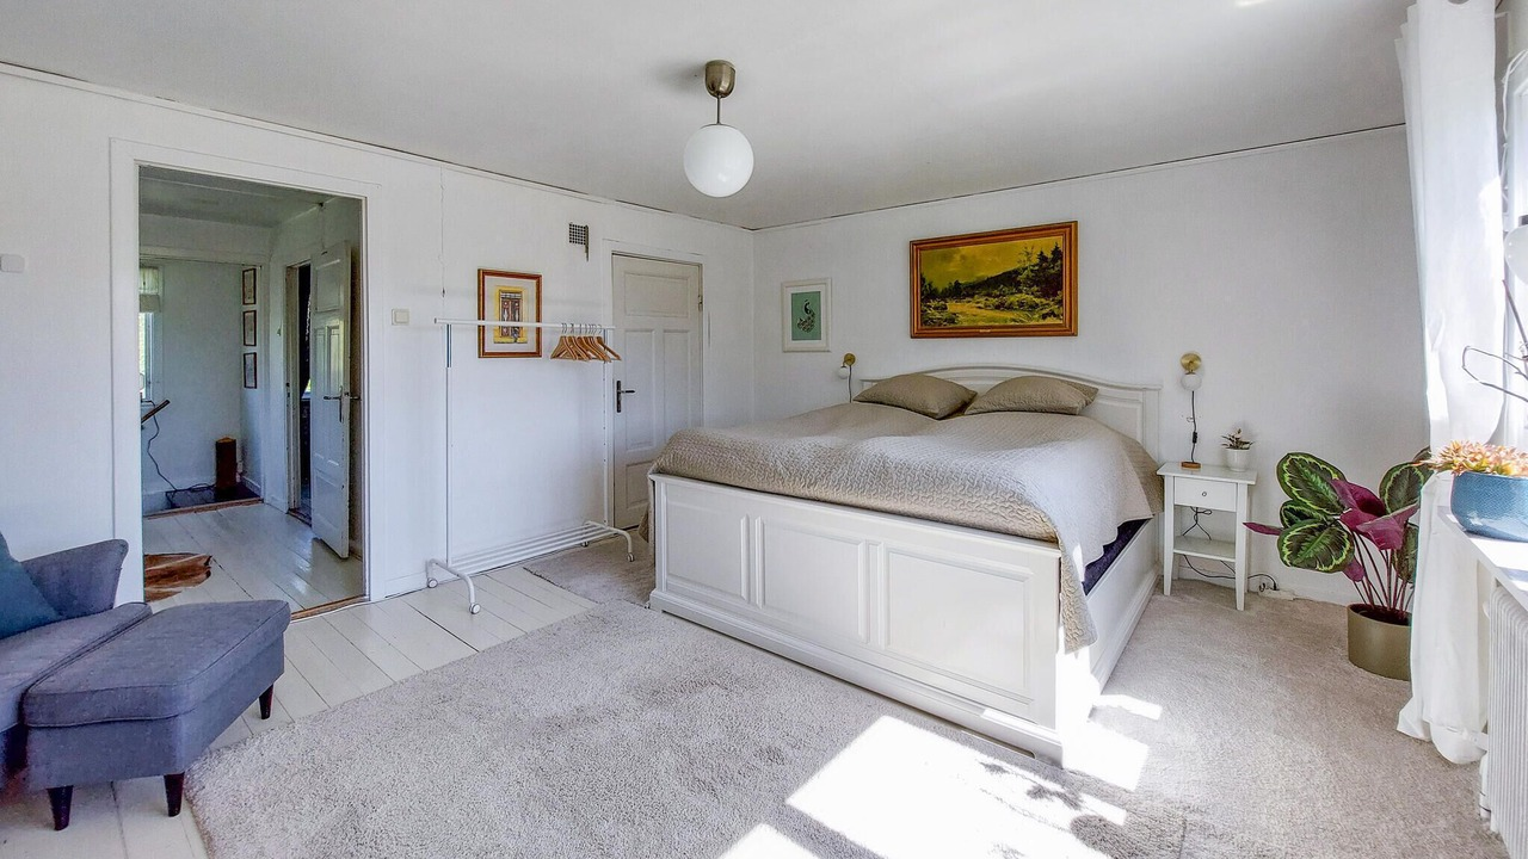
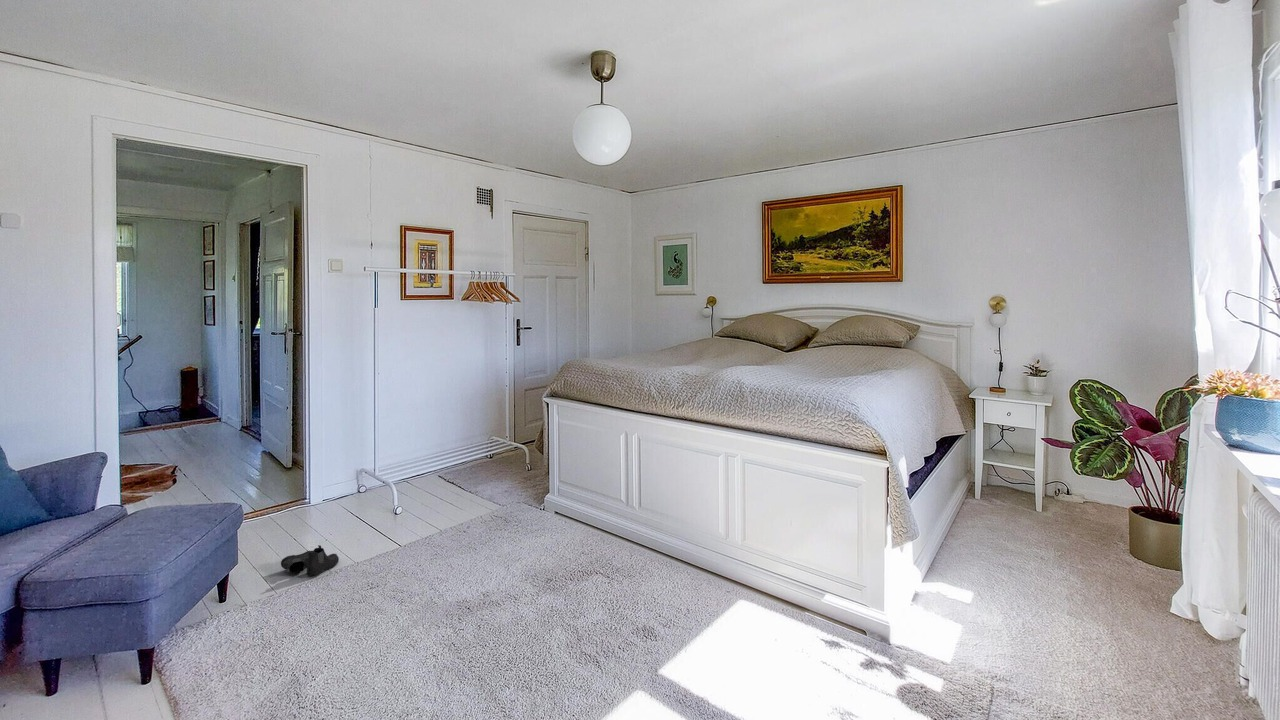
+ boots (307, 556)
